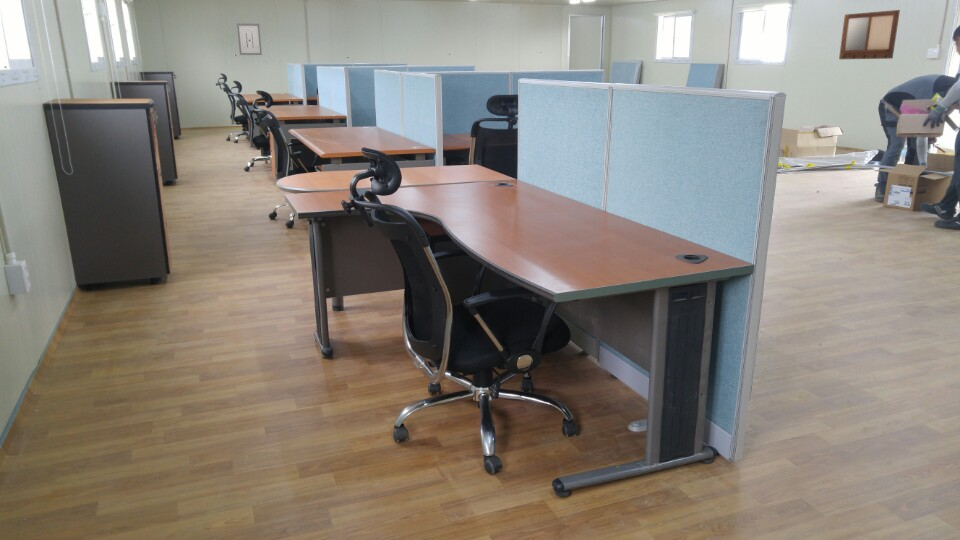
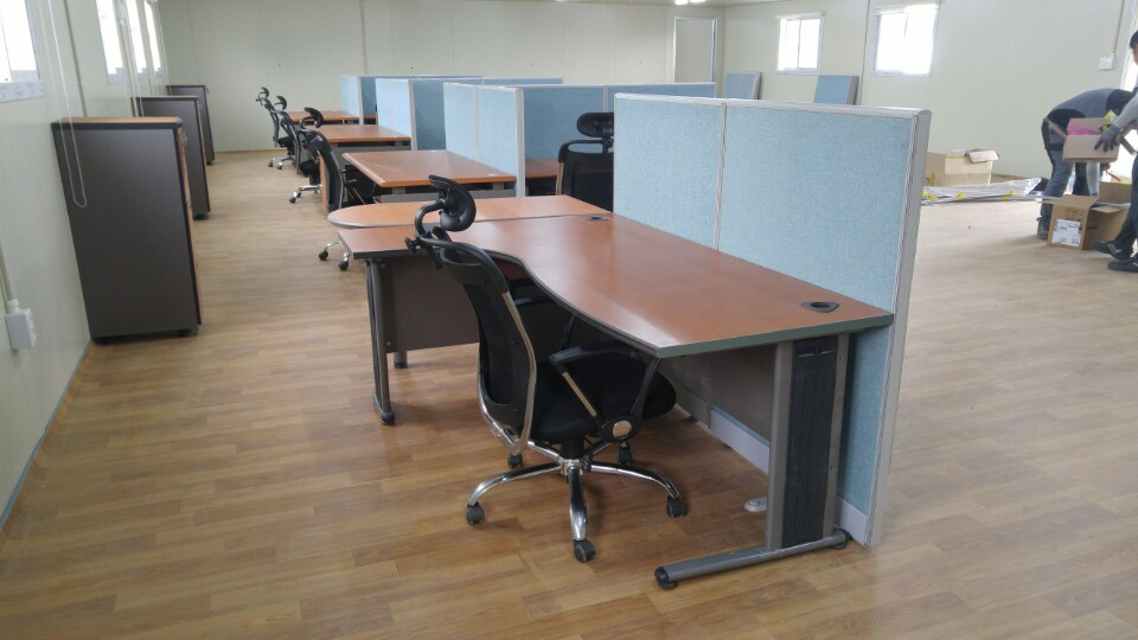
- writing board (866, 35)
- wall art (249, 39)
